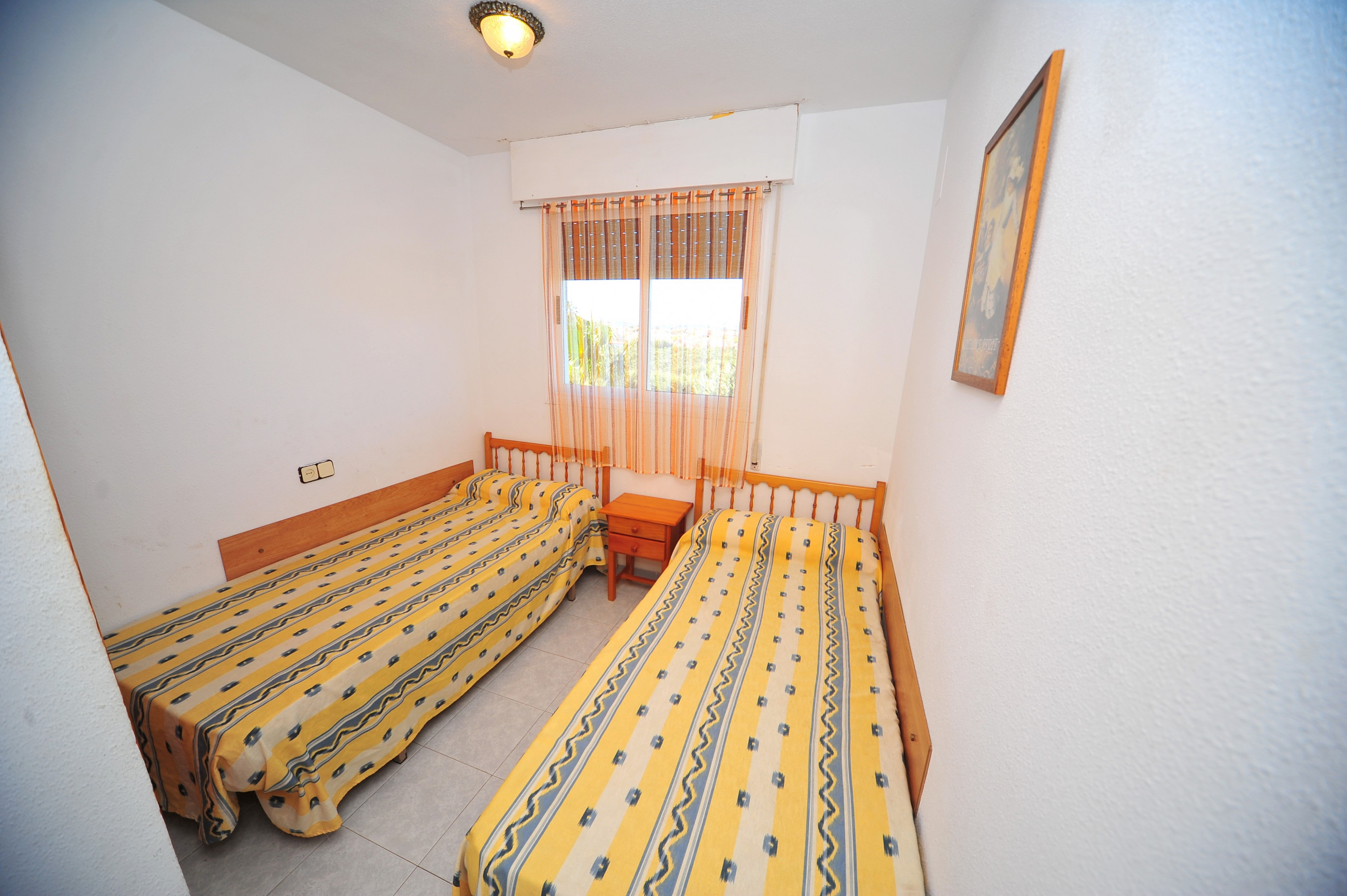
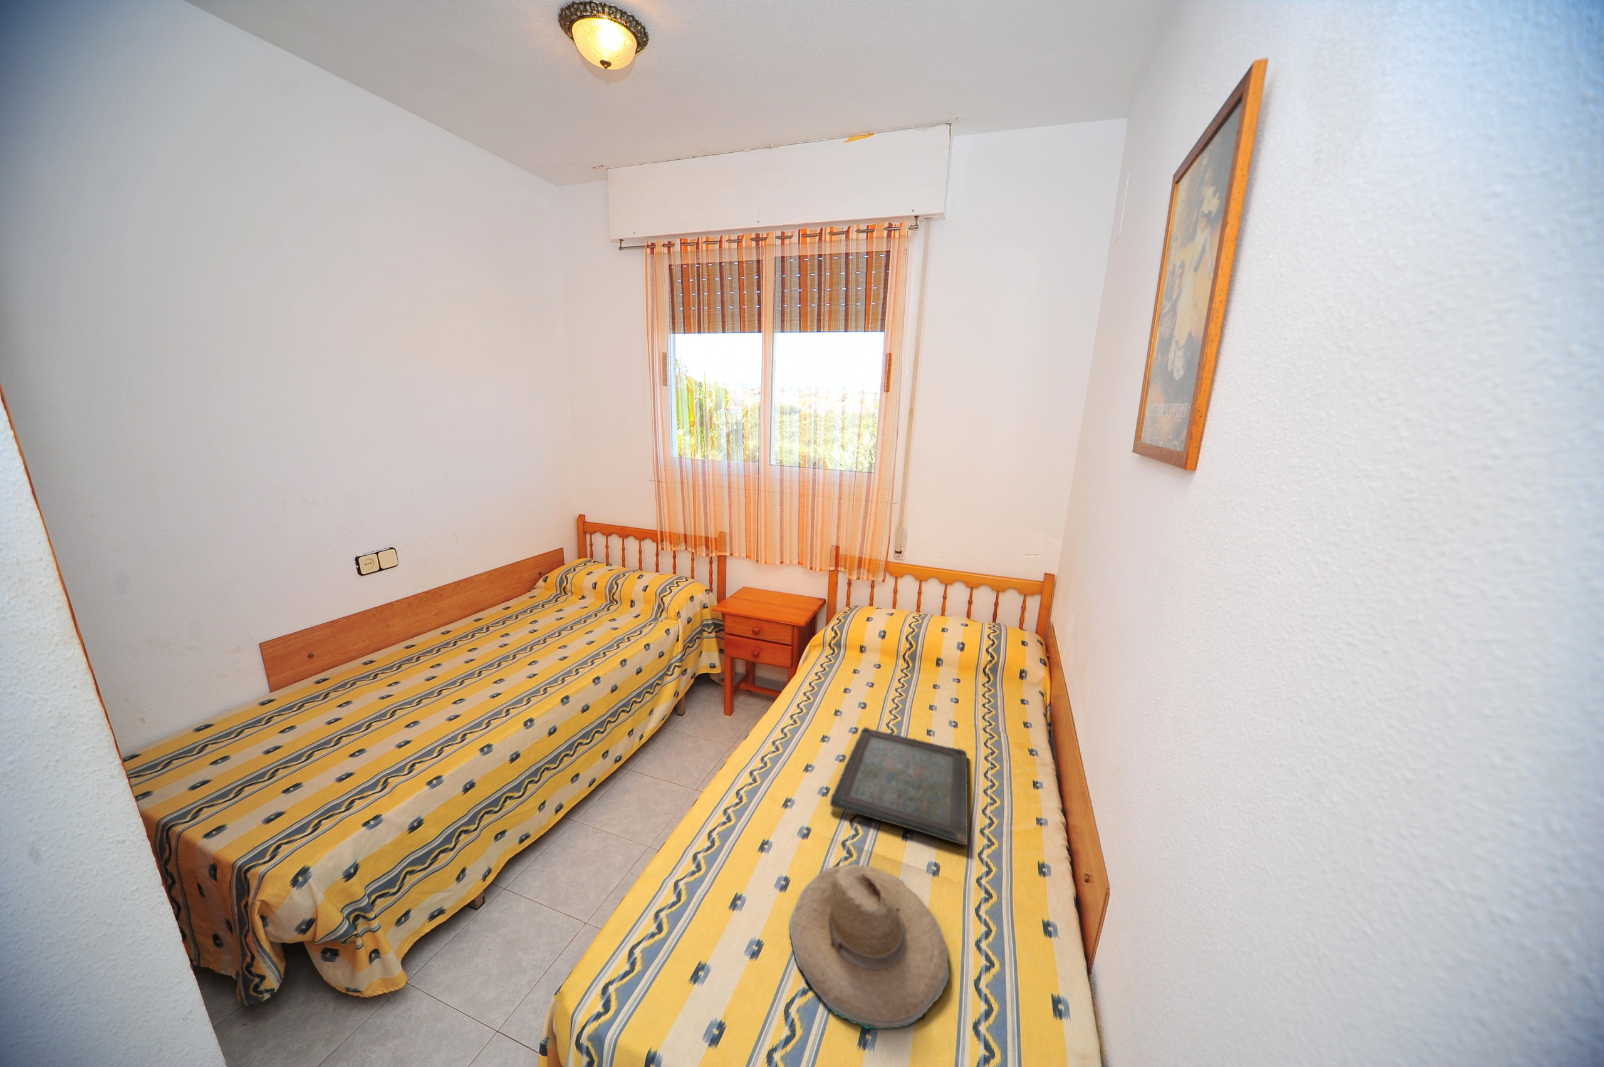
+ serving tray (906, 776)
+ straw hat (868, 913)
